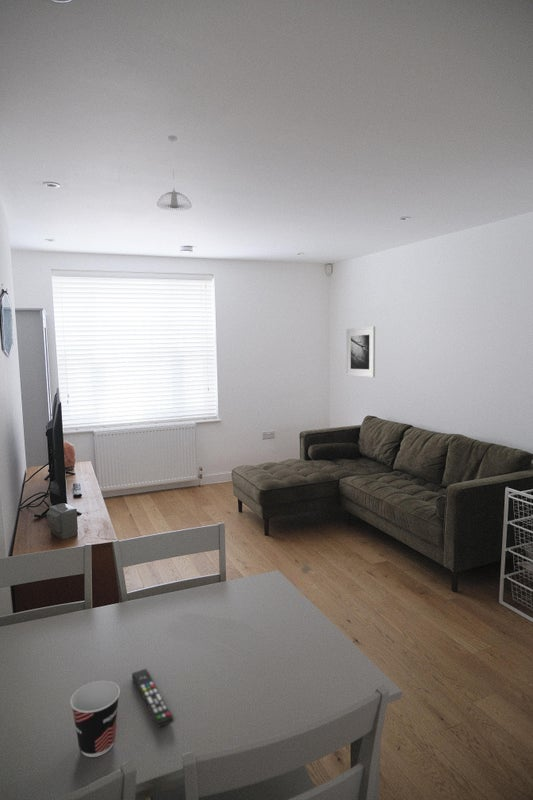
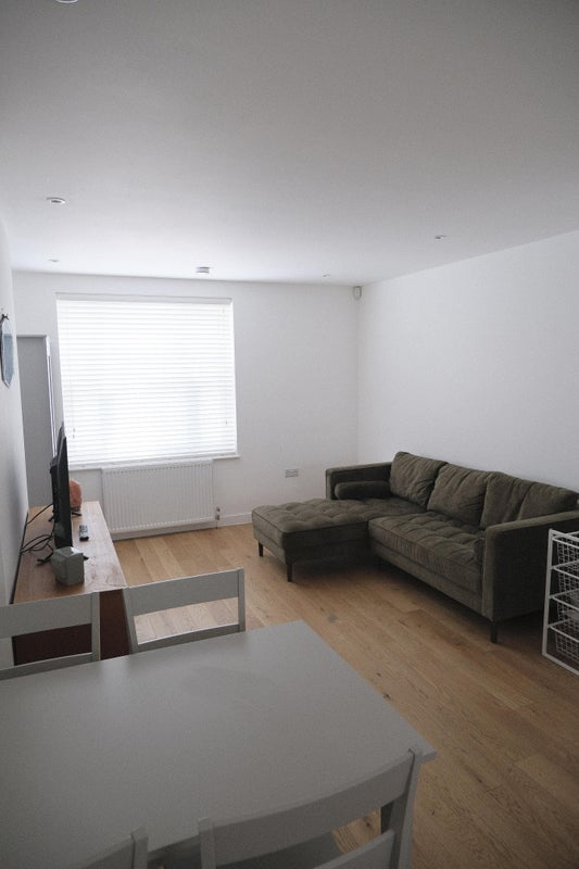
- cup (96, 720)
- remote control (151, 695)
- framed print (360, 352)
- pendant light (173, 172)
